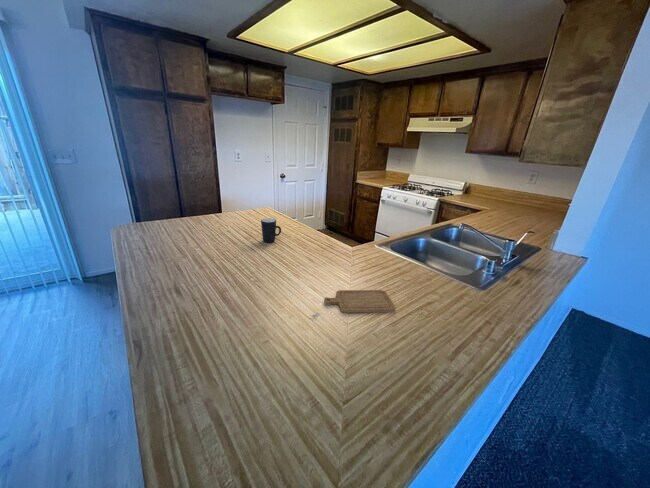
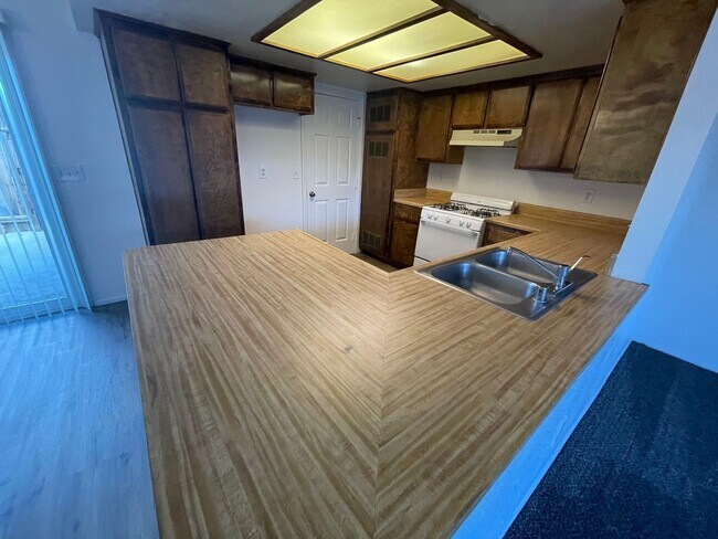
- mug (271, 230)
- chopping board (357, 300)
